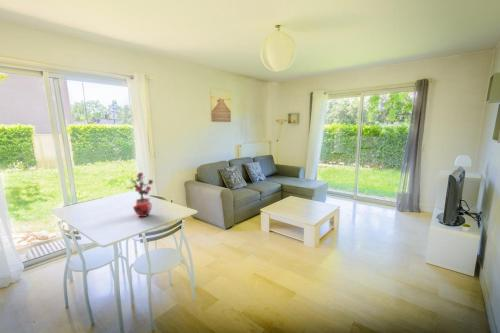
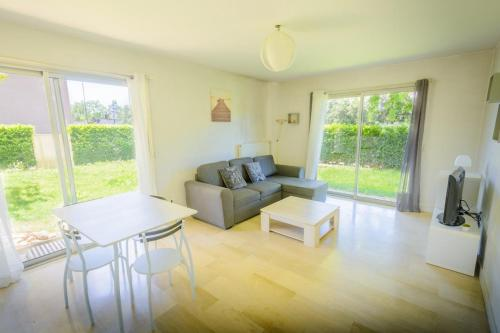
- potted plant (140, 194)
